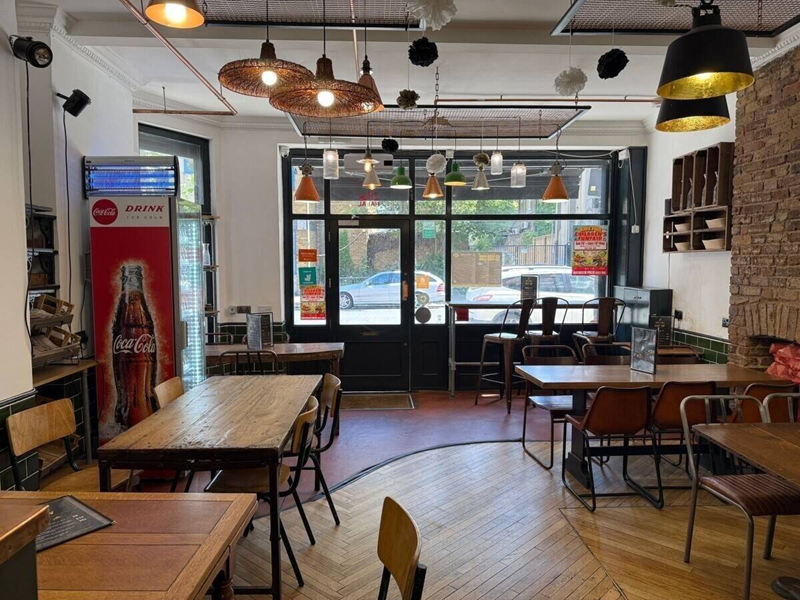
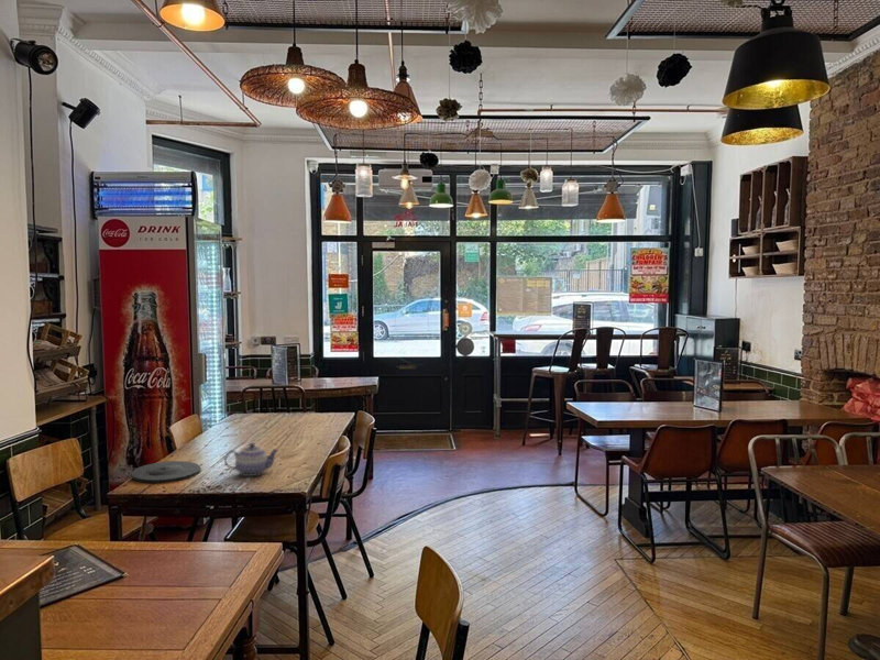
+ plate (166, 469)
+ teapot (252, 458)
